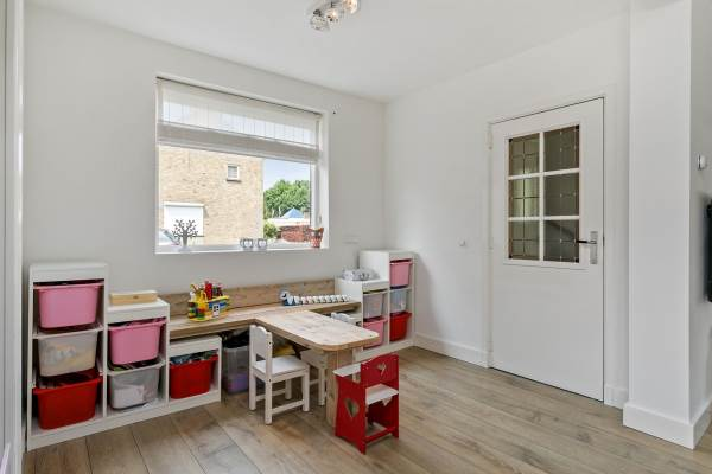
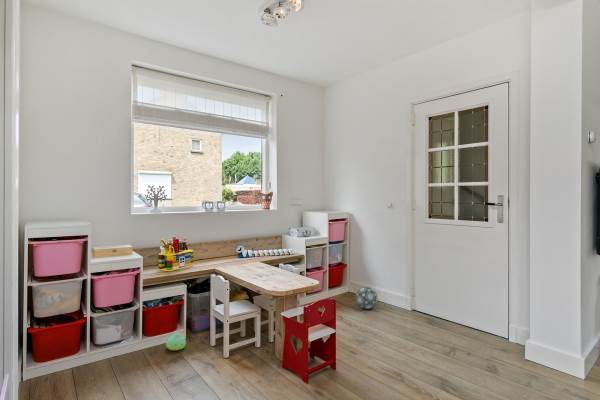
+ ball (366, 297)
+ plush toy (176, 340)
